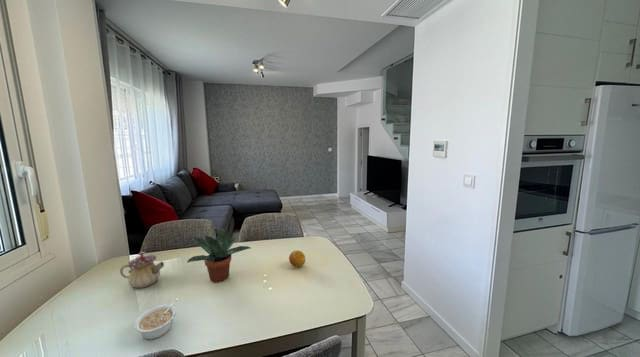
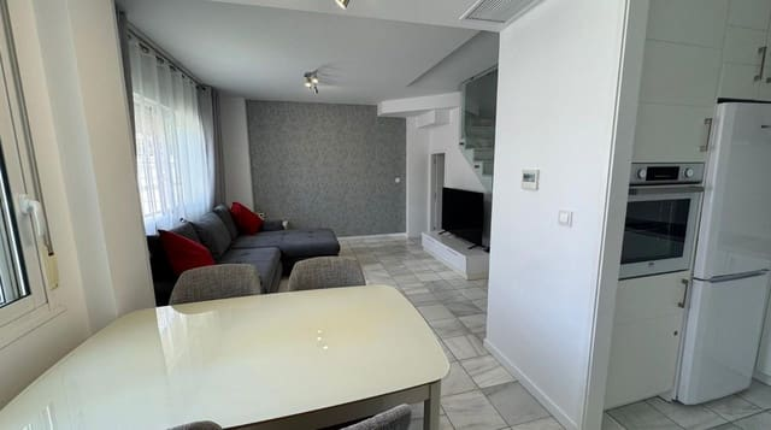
- potted plant (218, 253)
- legume (157, 321)
- teapot (141, 267)
- fruit (297, 258)
